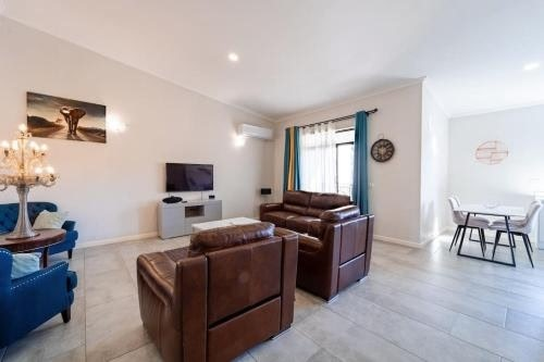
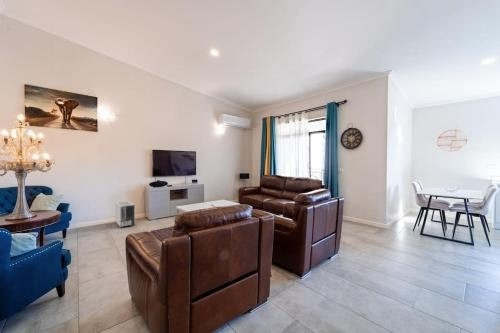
+ air purifier (124, 213)
